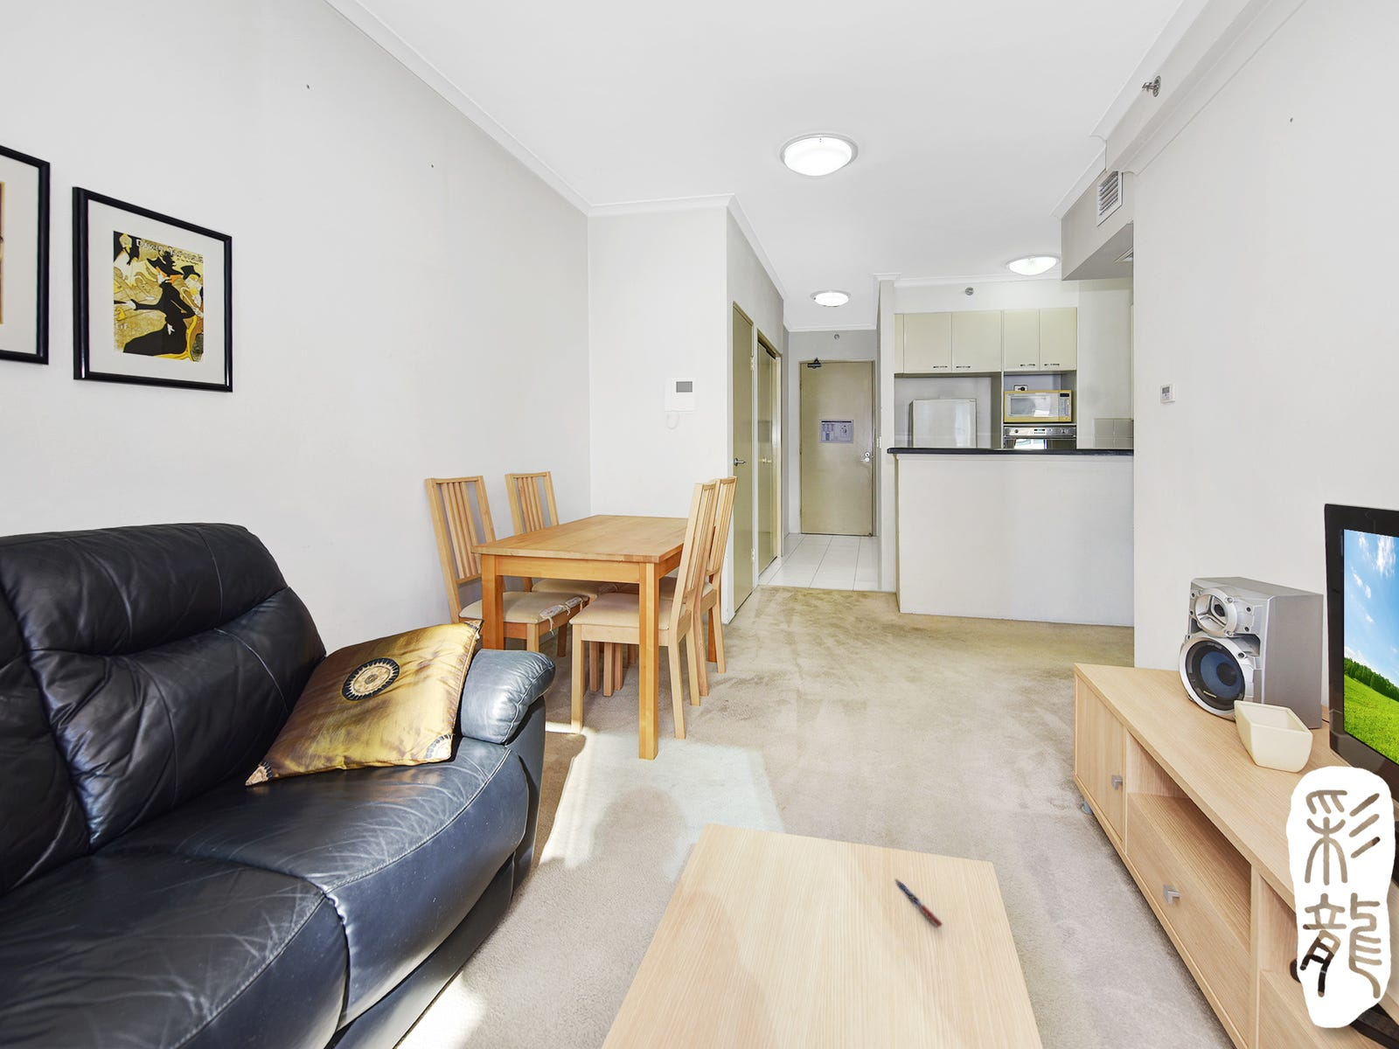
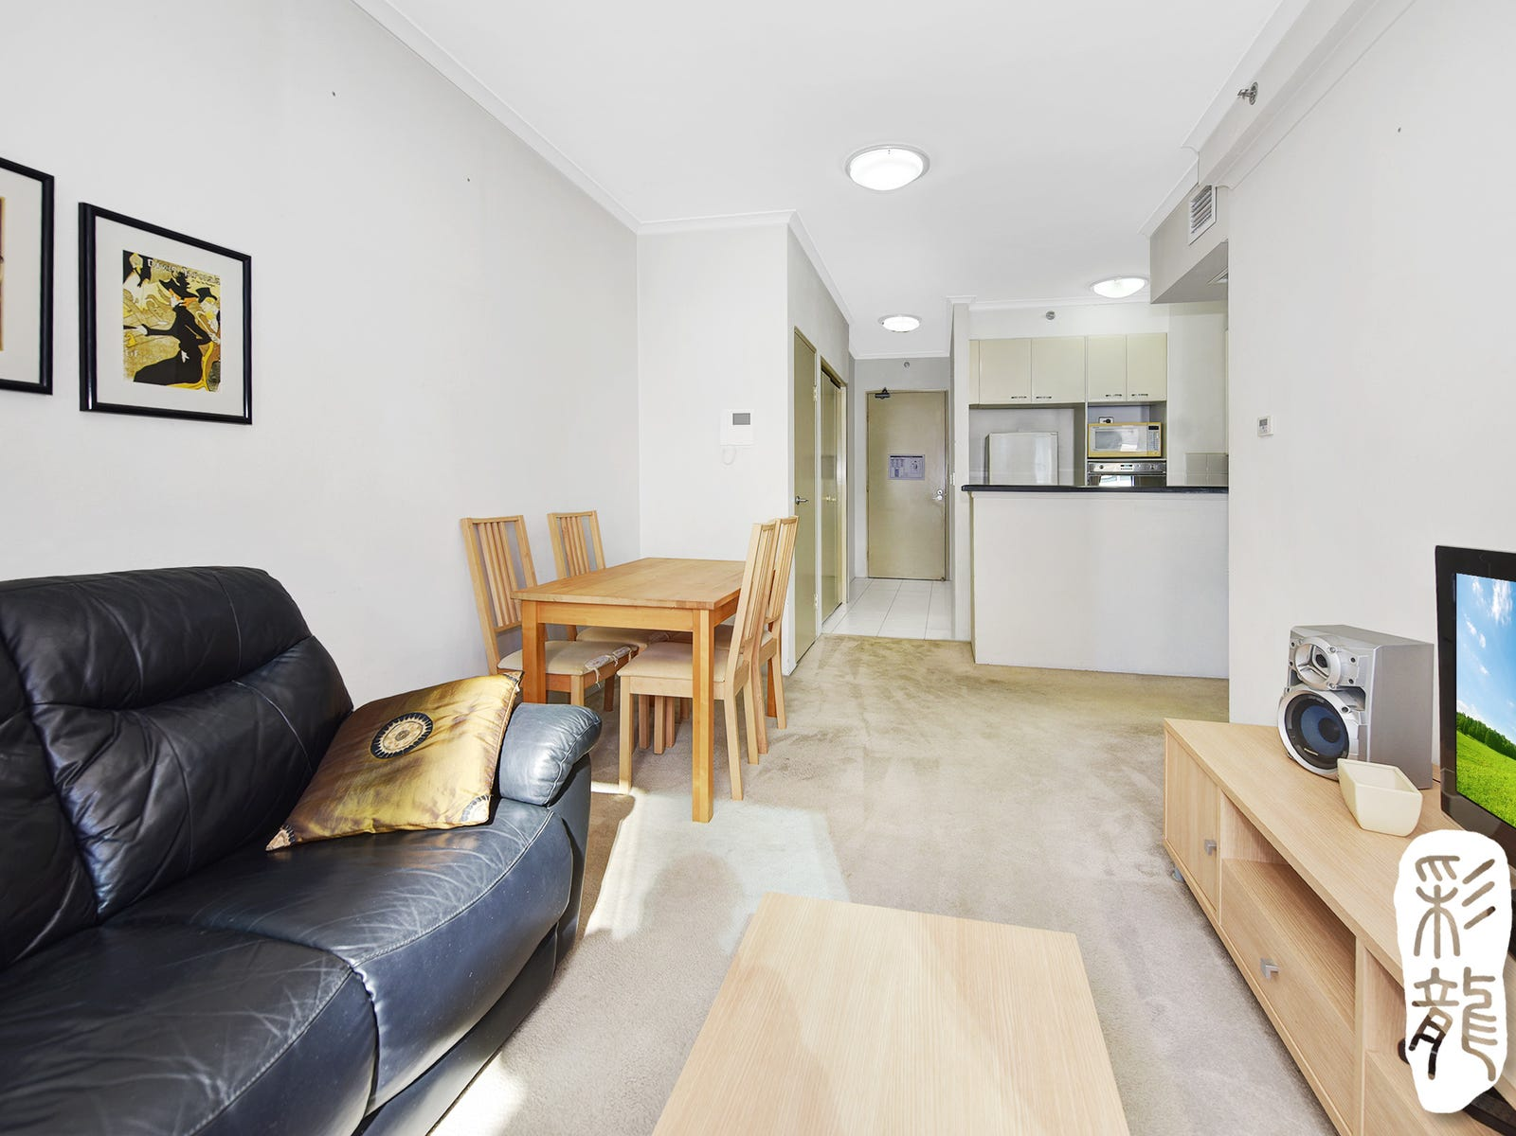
- pen (917, 899)
